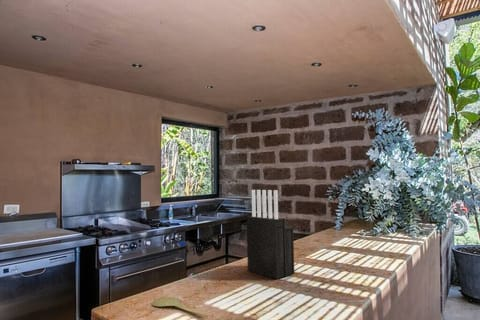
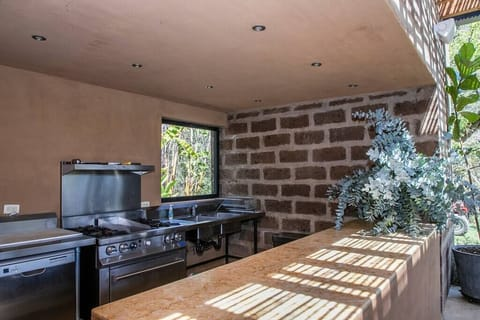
- knife block (271, 230)
- spoon (180, 306)
